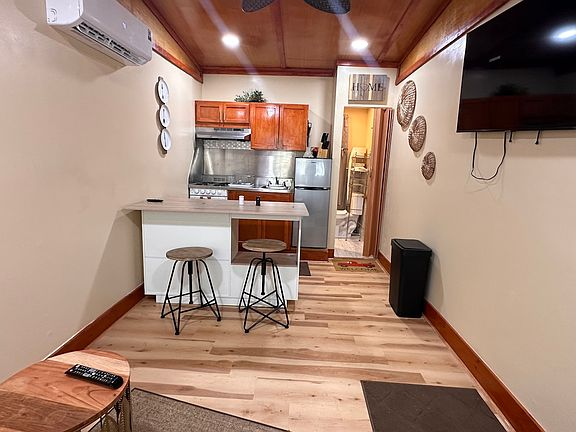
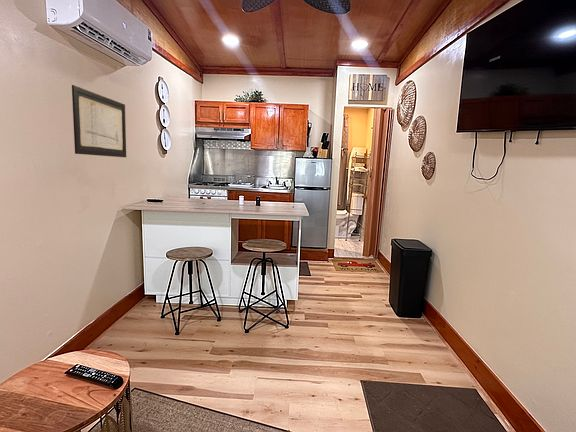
+ wall art (102, 126)
